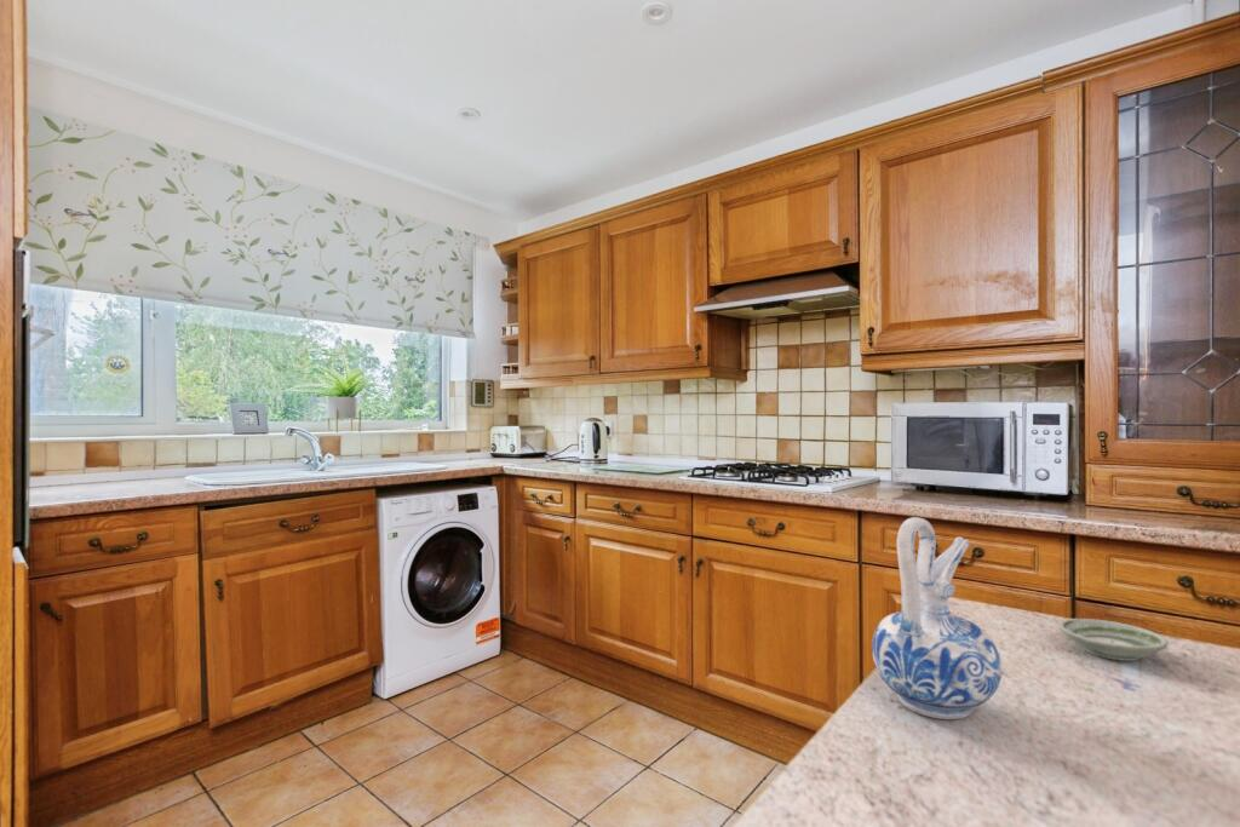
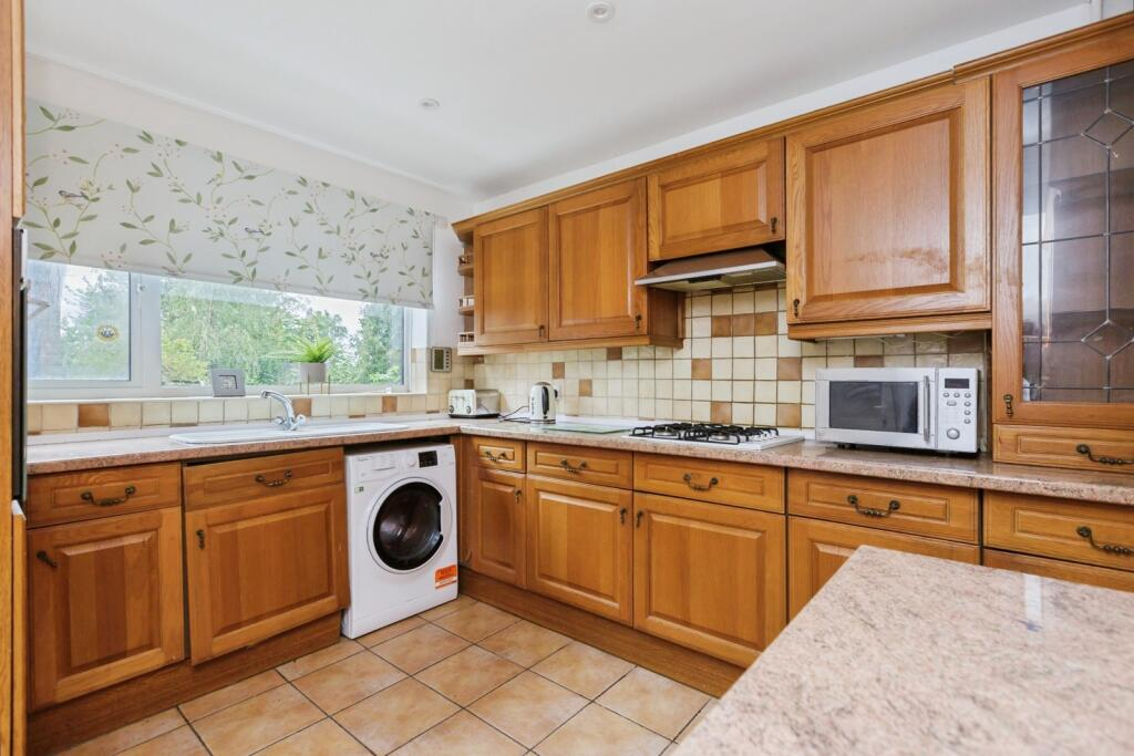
- ceramic pitcher (934, 609)
- saucer (1110, 642)
